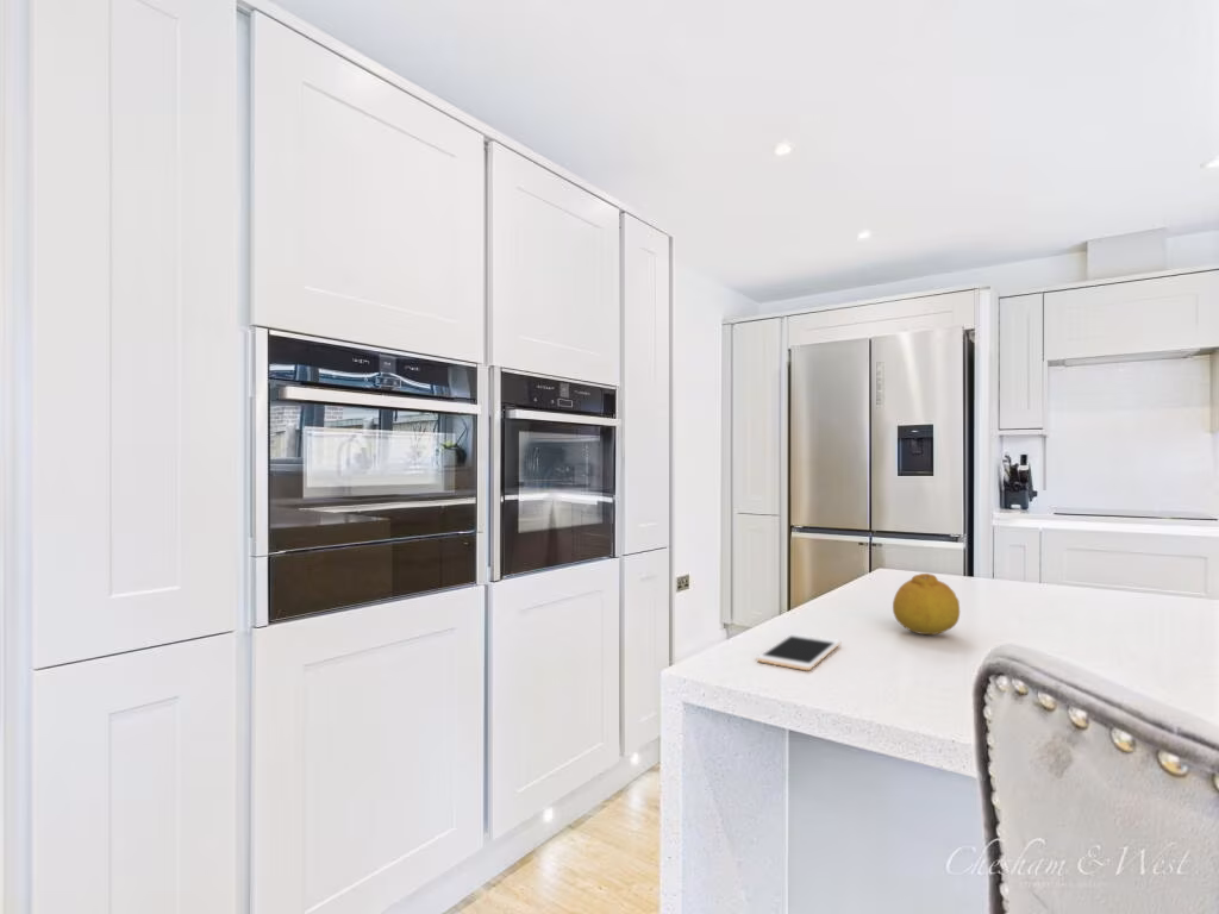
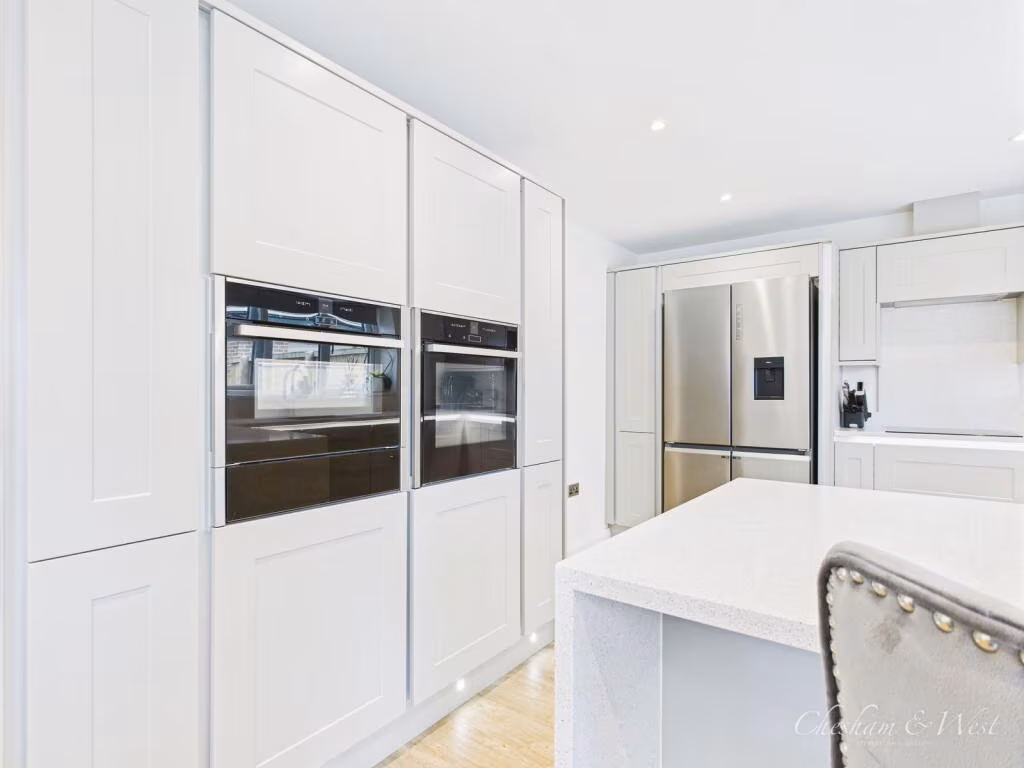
- cell phone (800, 650)
- fruit (925, 603)
